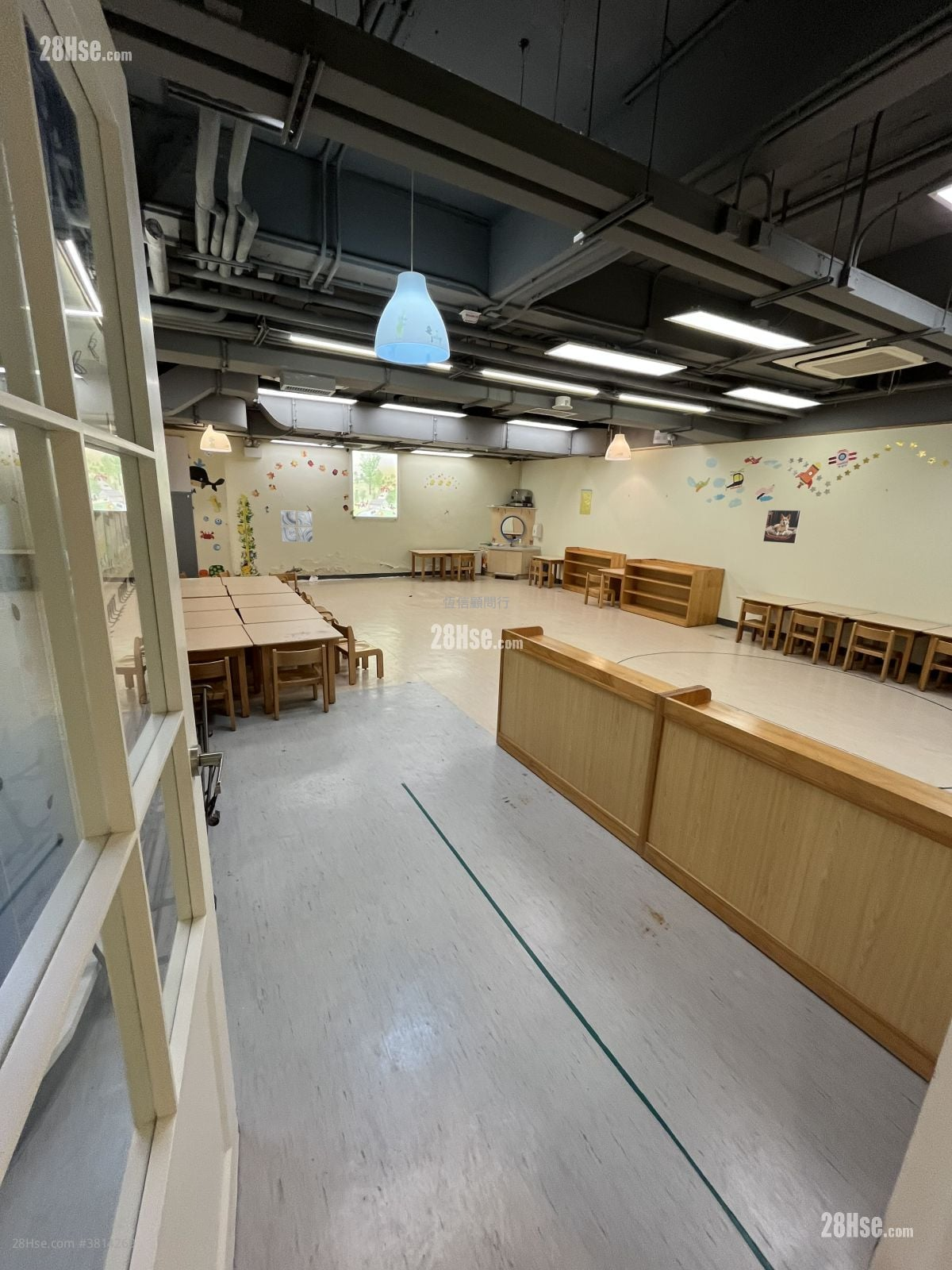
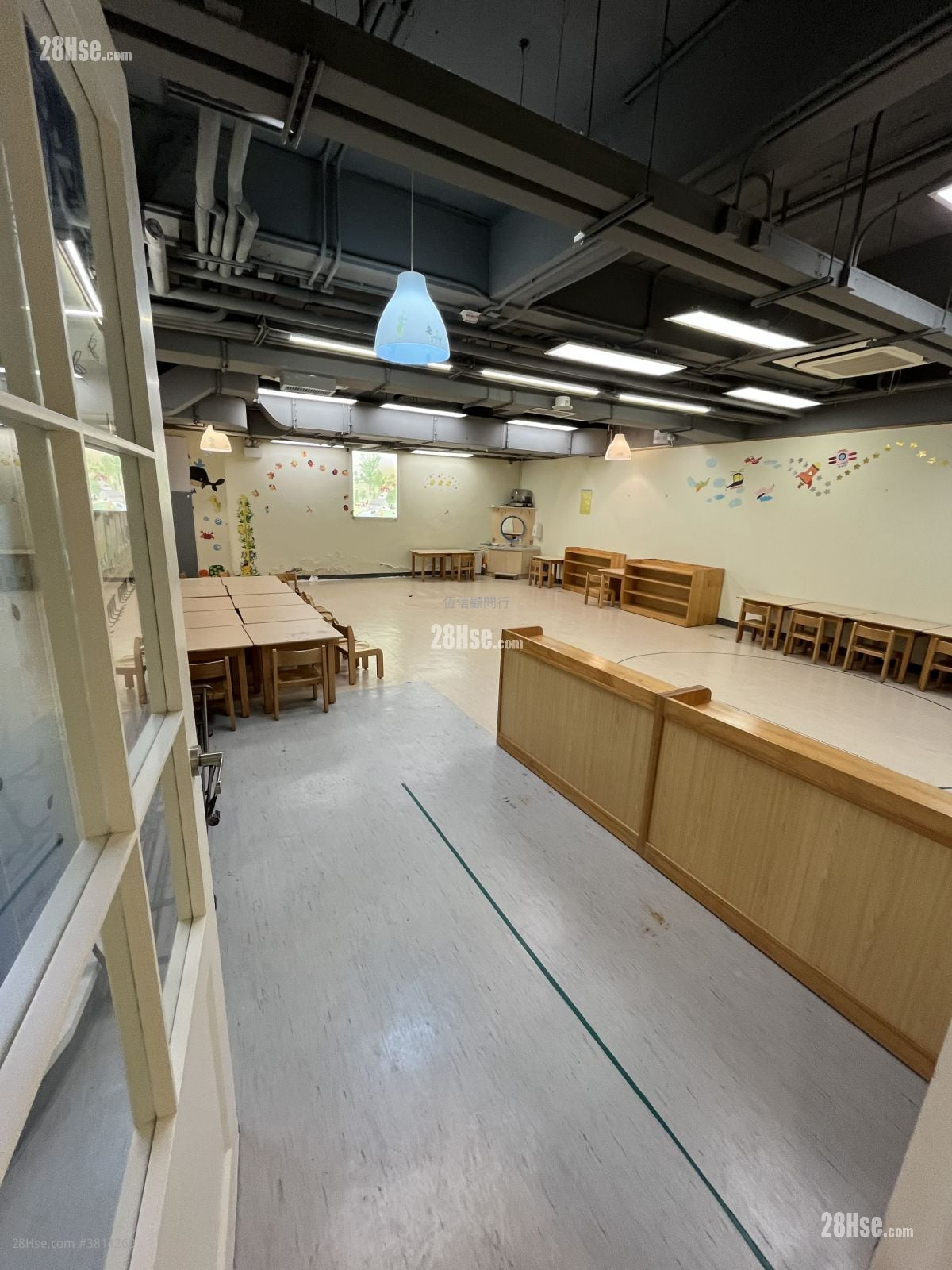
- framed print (781, 526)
- wall art (296, 527)
